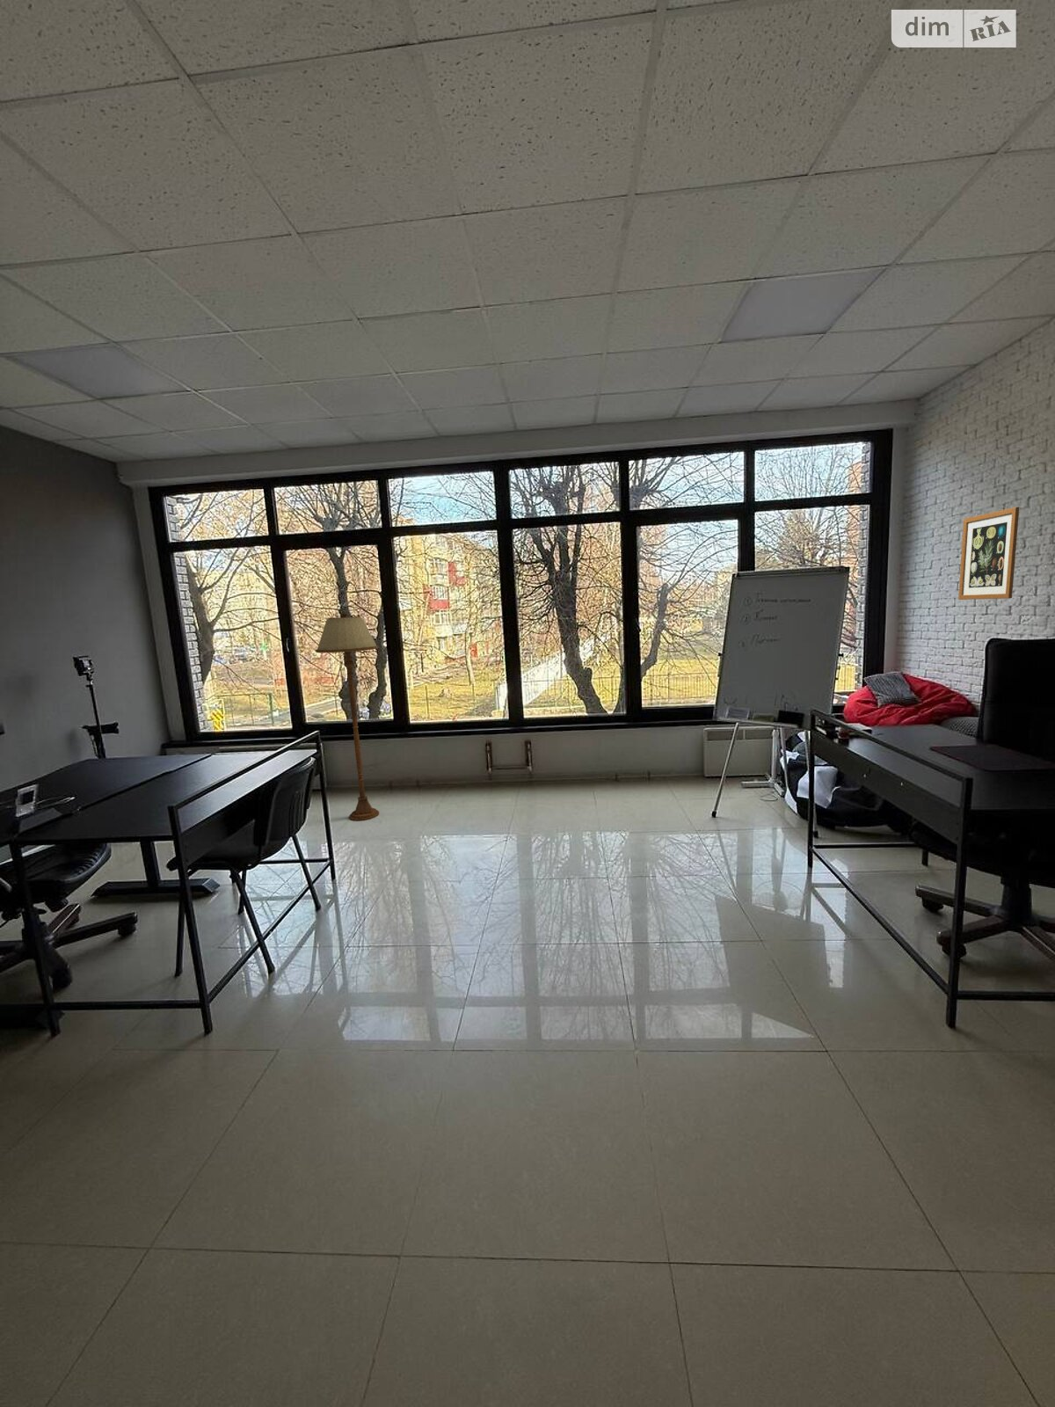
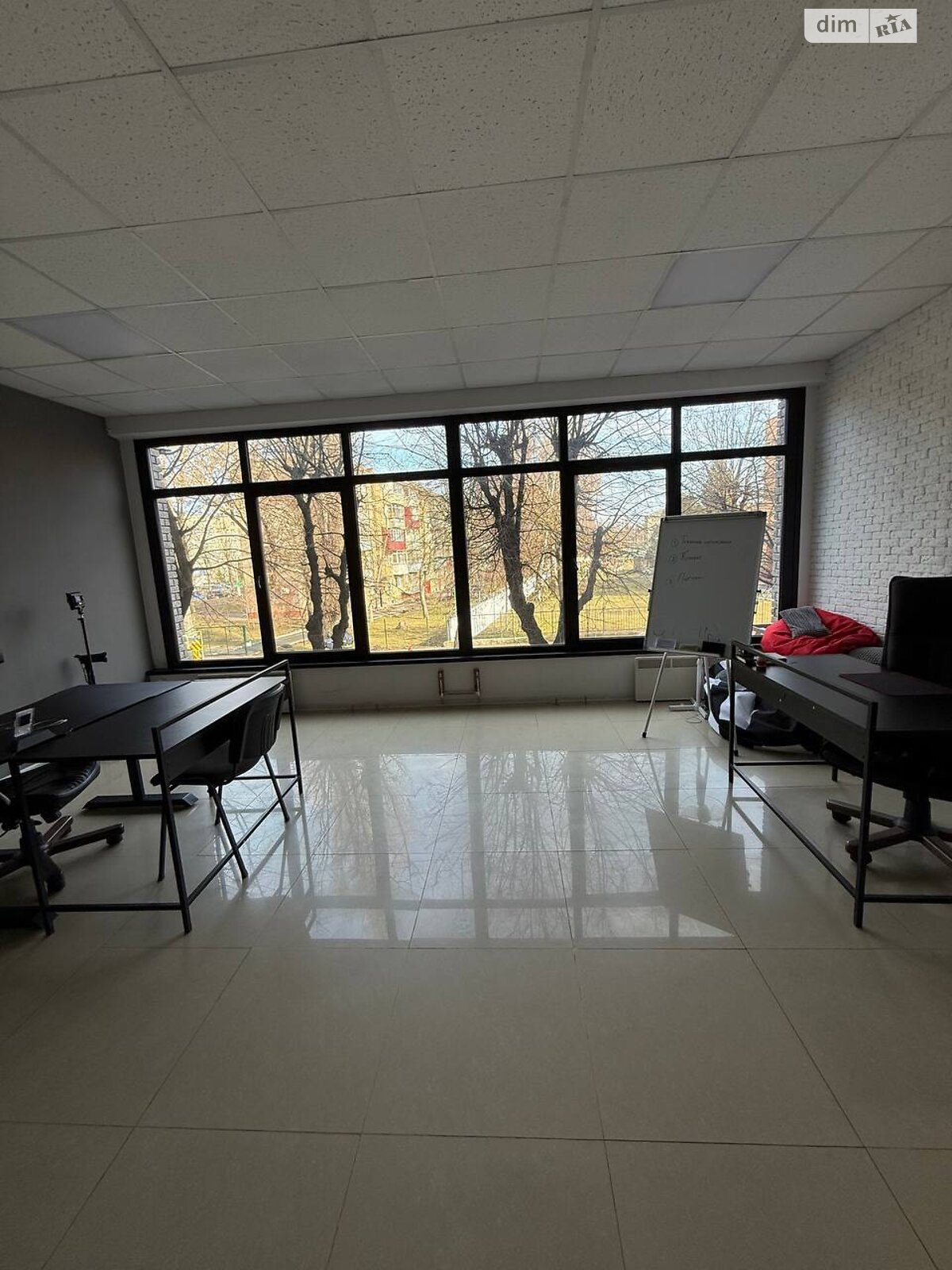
- wall art (986, 556)
- floor lamp (355, 716)
